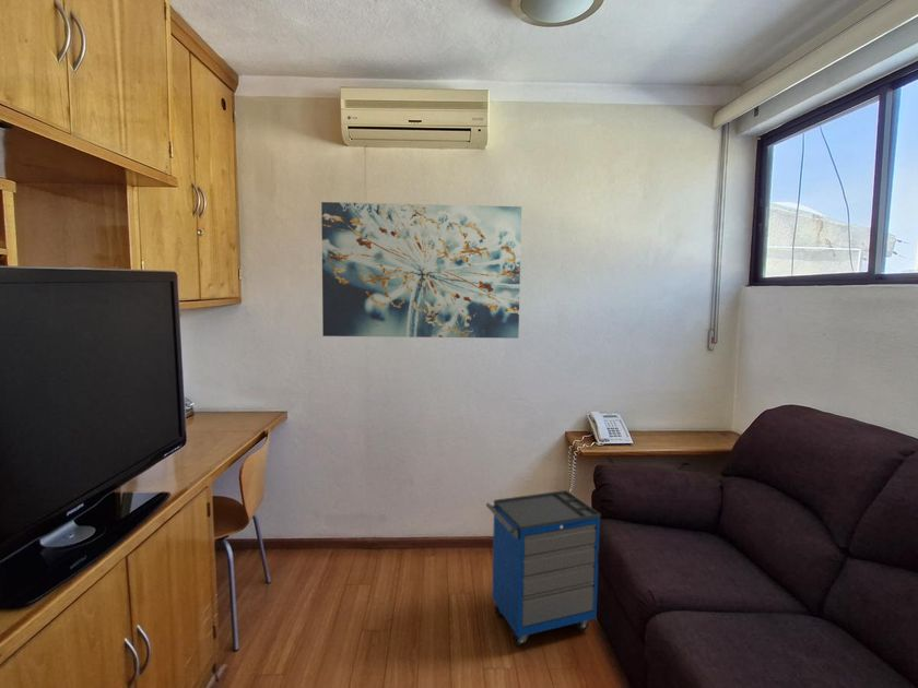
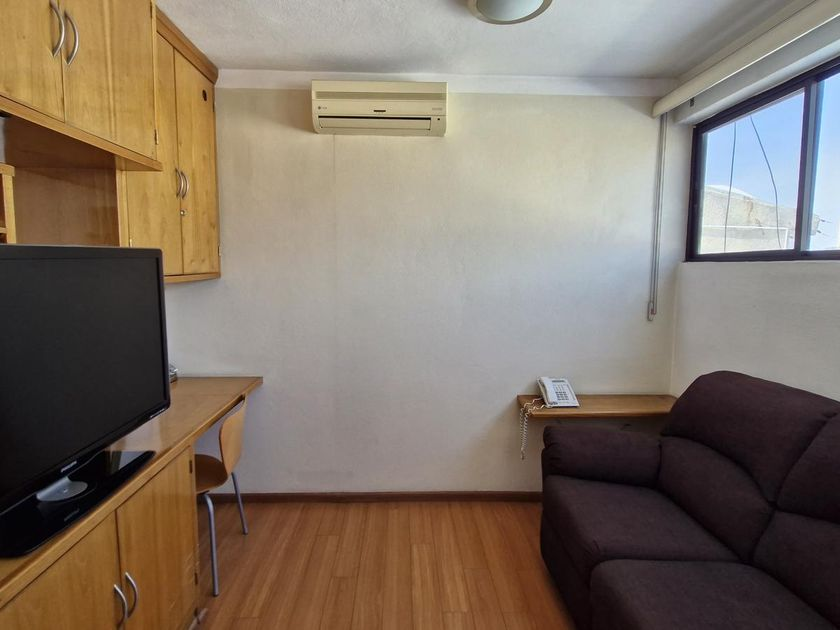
- cabinet (539, 565)
- wall art (422, 271)
